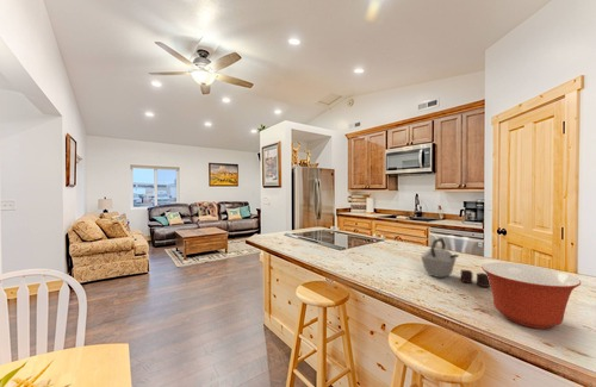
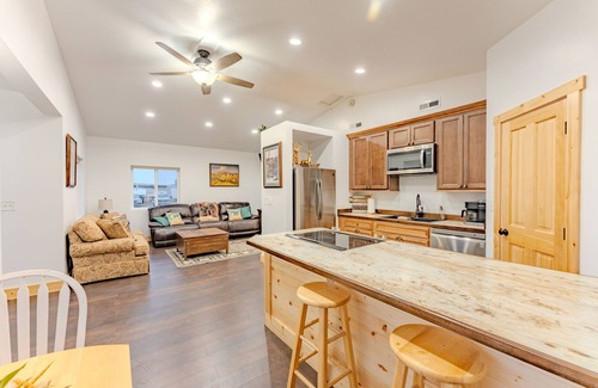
- kettle (454, 260)
- mixing bowl (526, 295)
